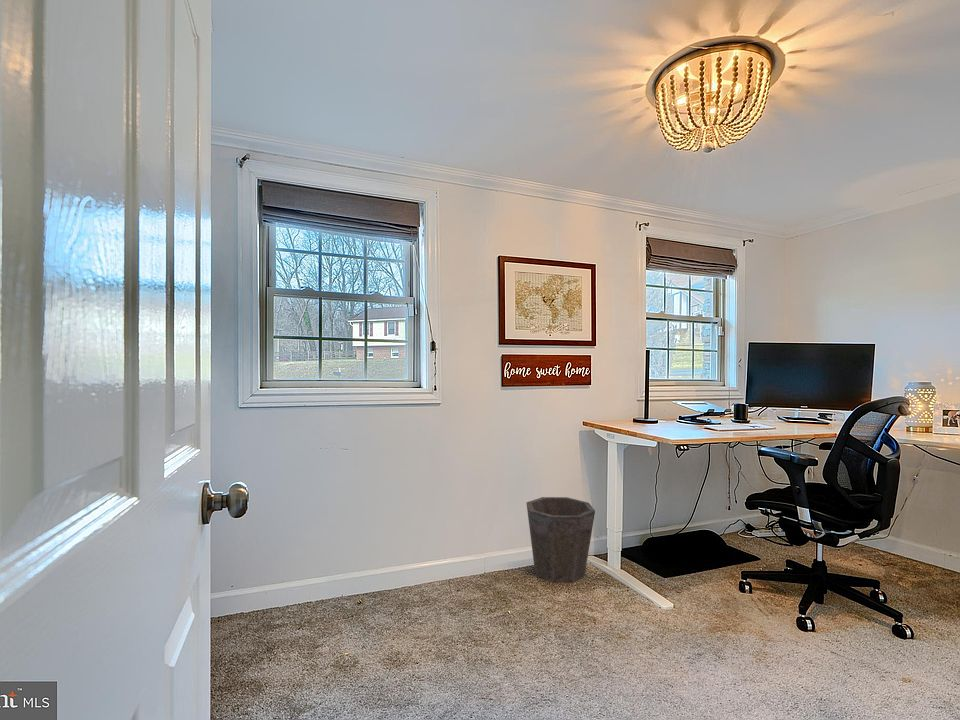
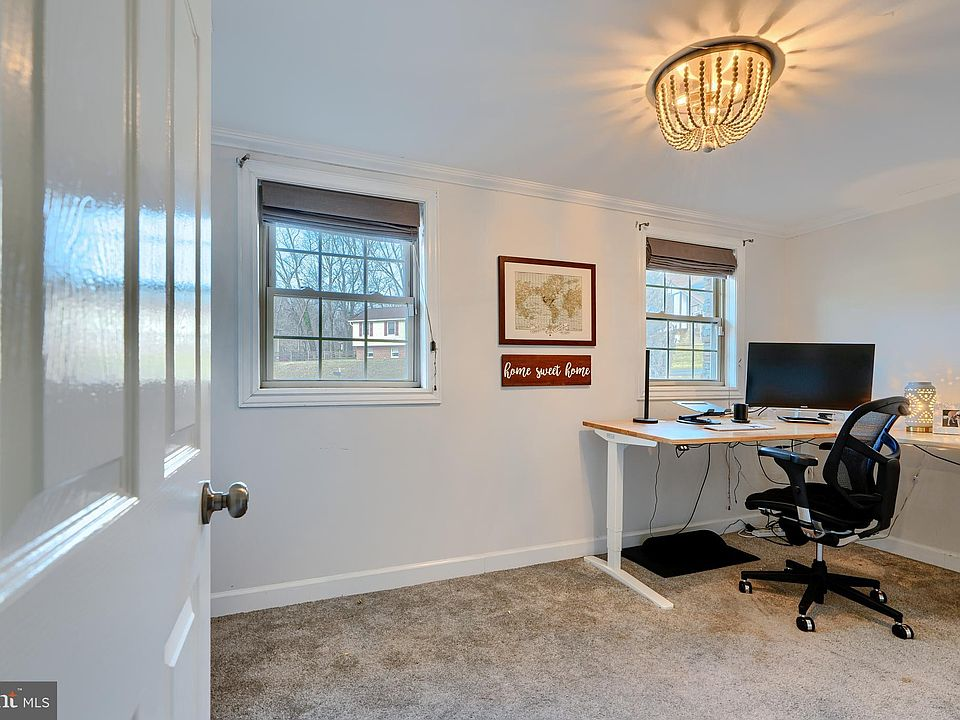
- waste bin (559, 539)
